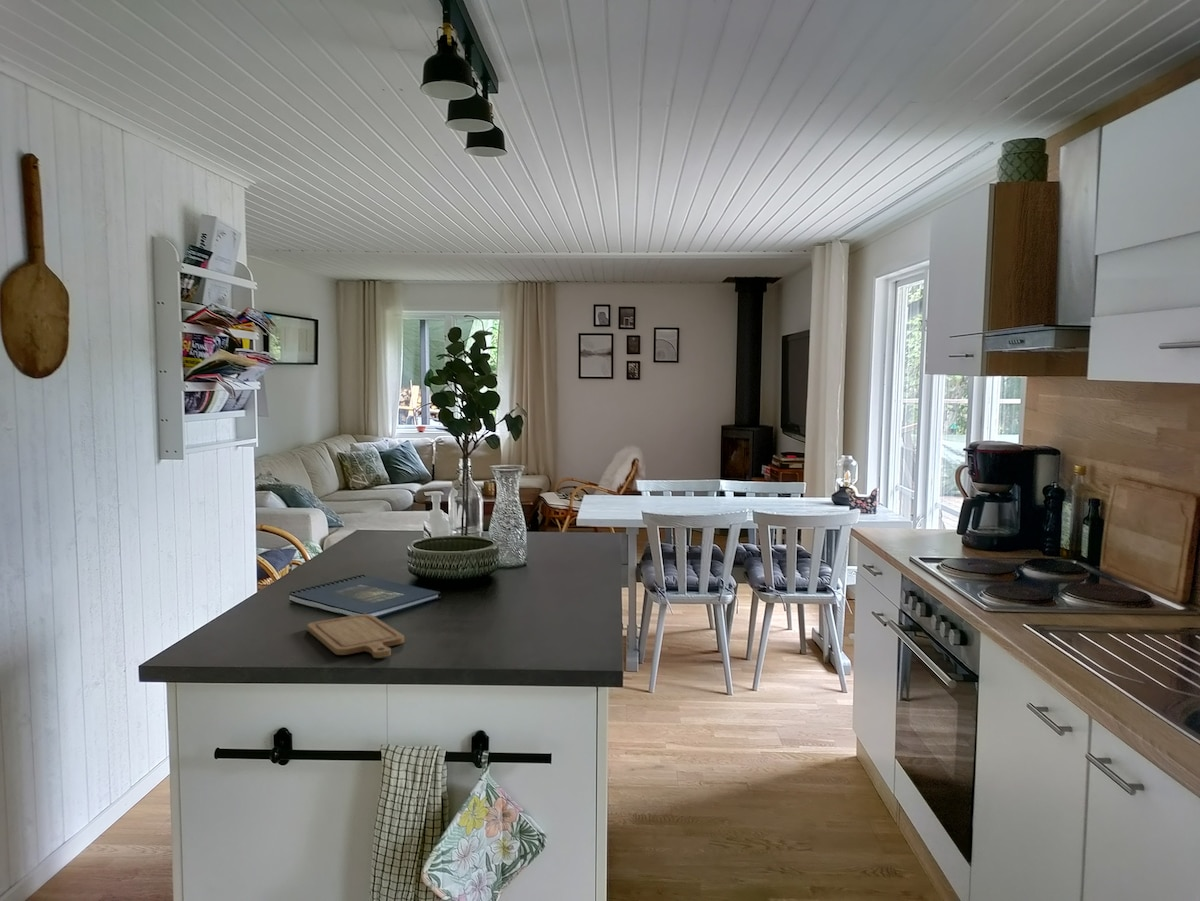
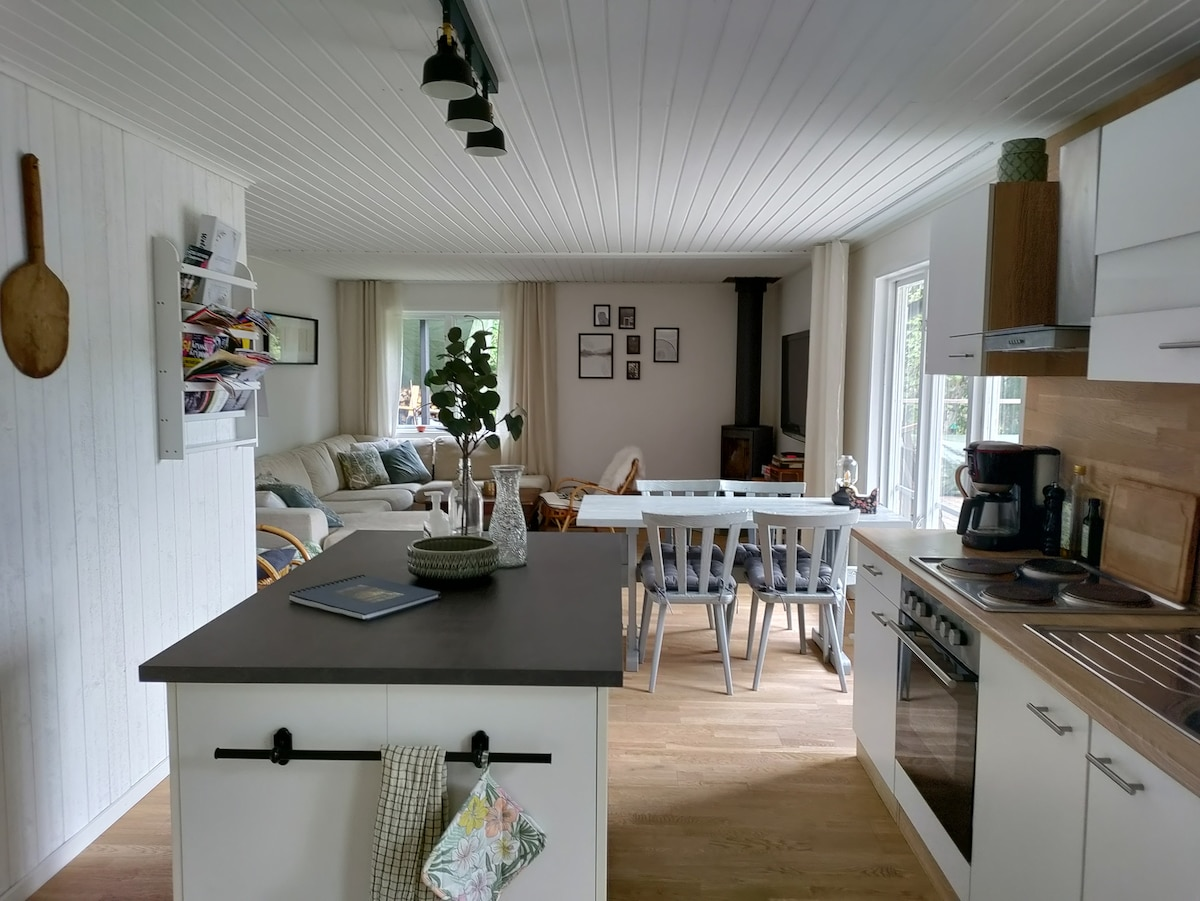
- chopping board (359, 636)
